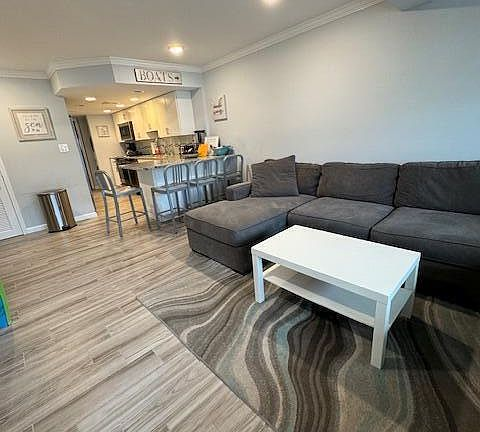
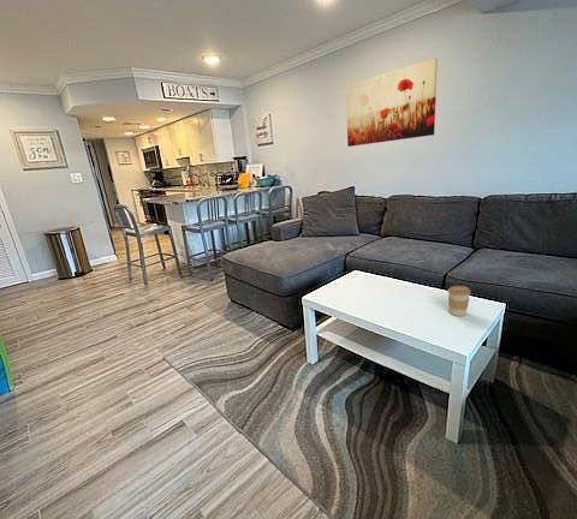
+ coffee cup (458, 299)
+ wall art (386, 108)
